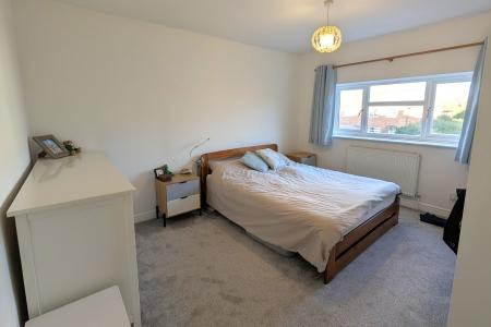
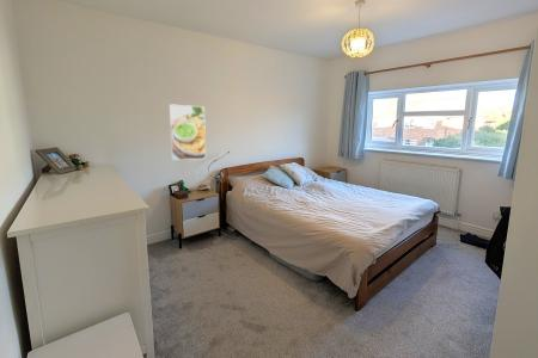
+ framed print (188, 132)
